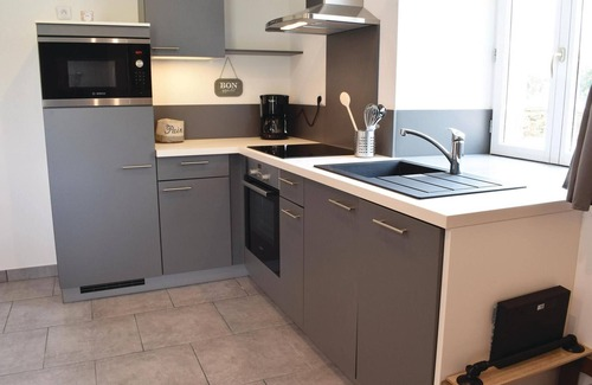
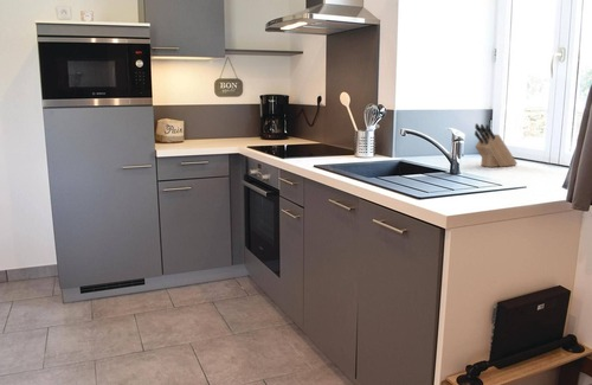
+ knife block (494, 145)
